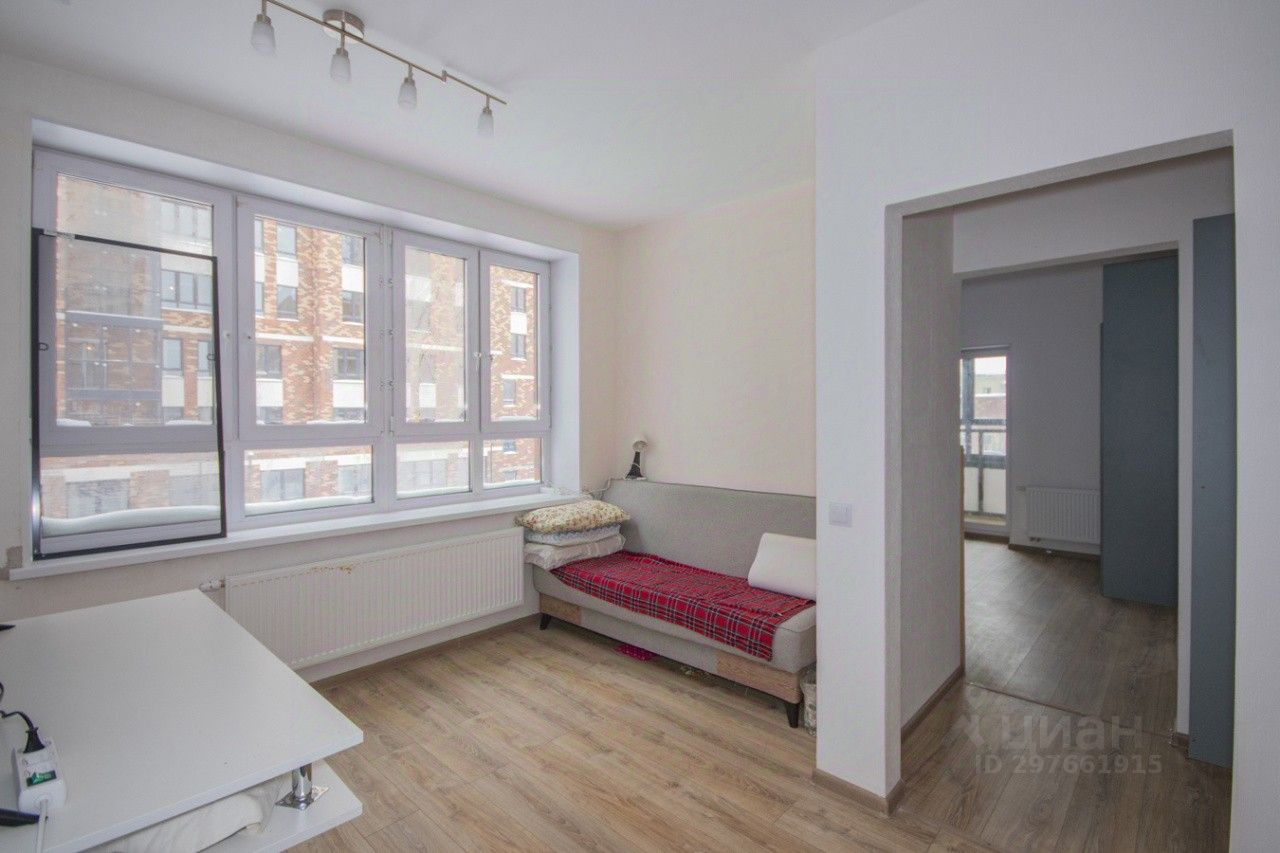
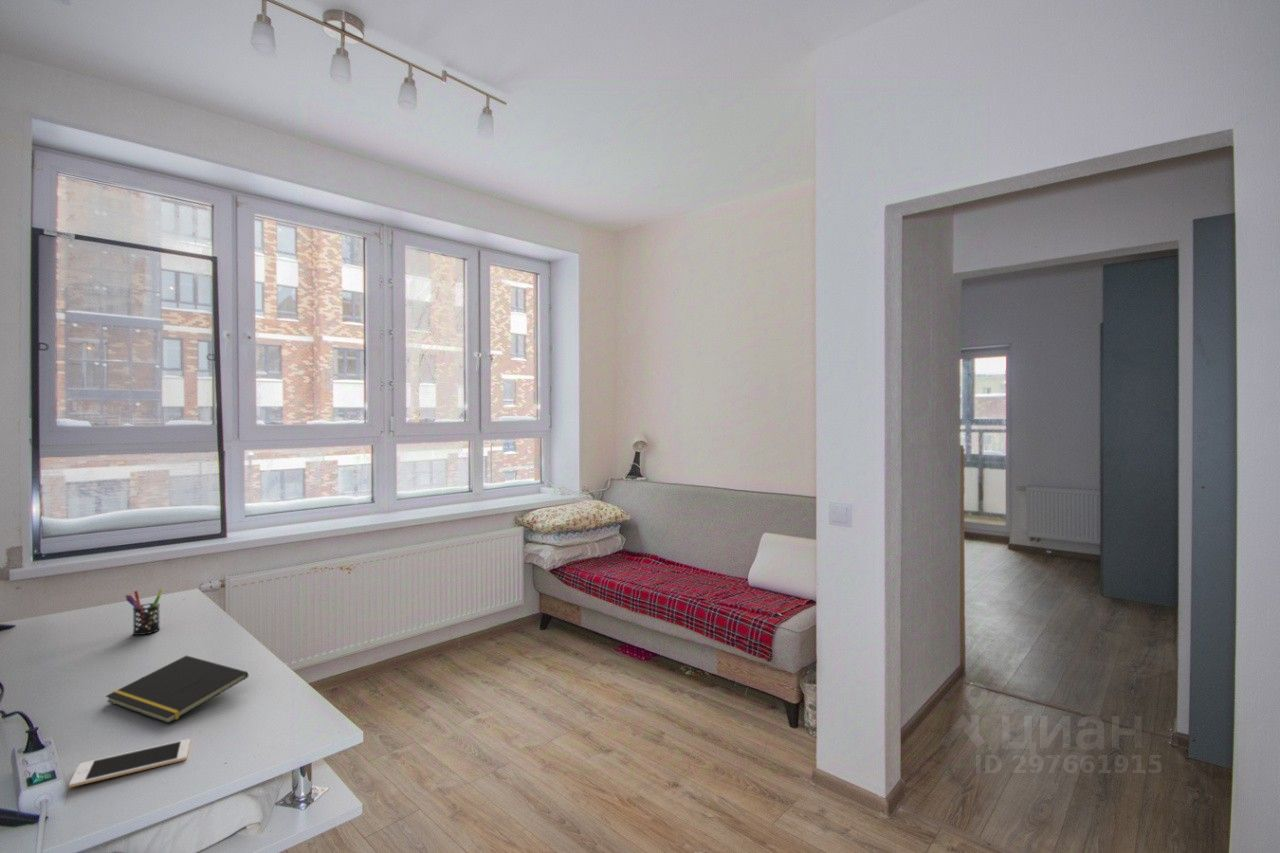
+ notepad (178, 686)
+ cell phone (133, 761)
+ pen holder (147, 610)
